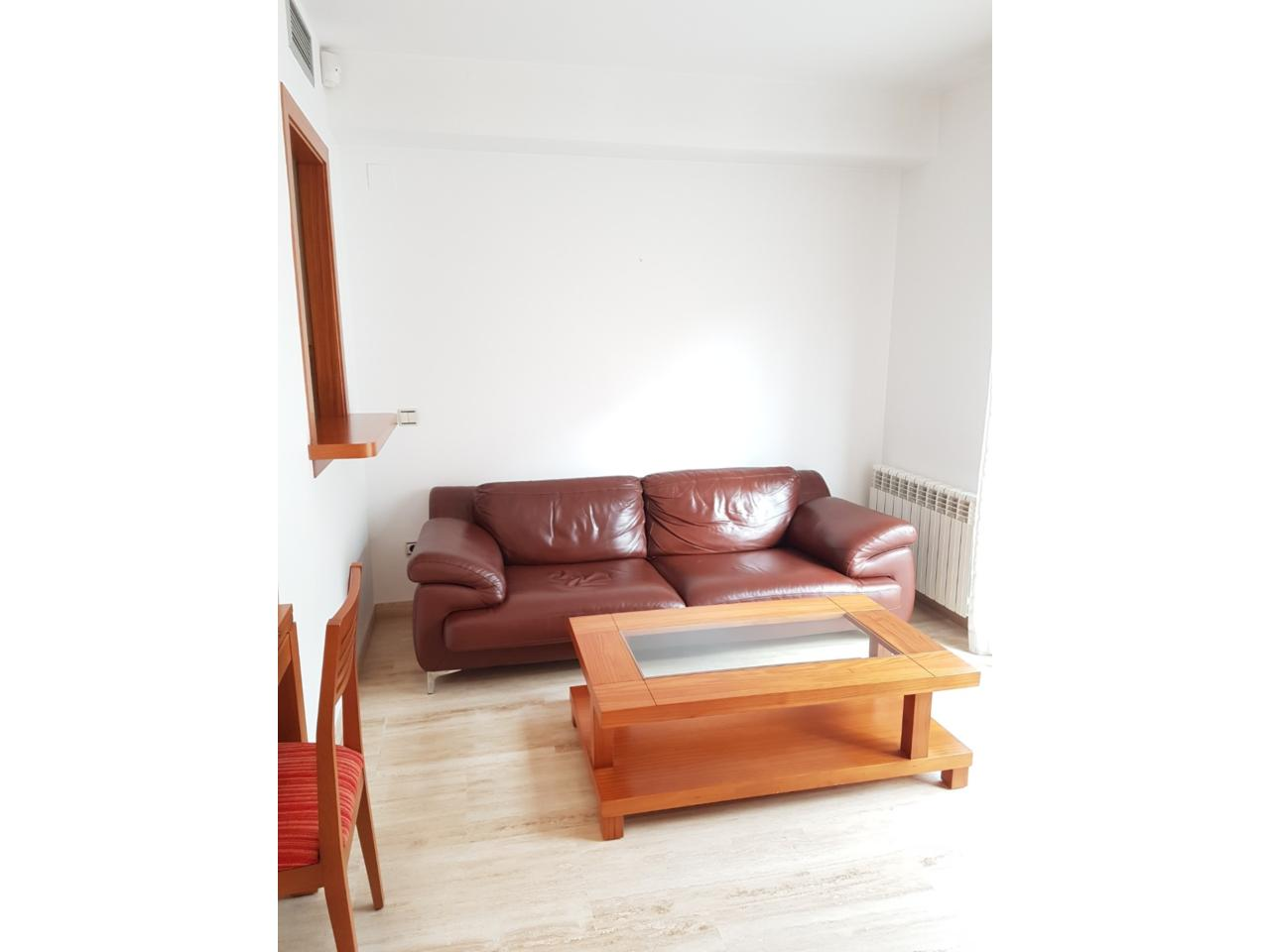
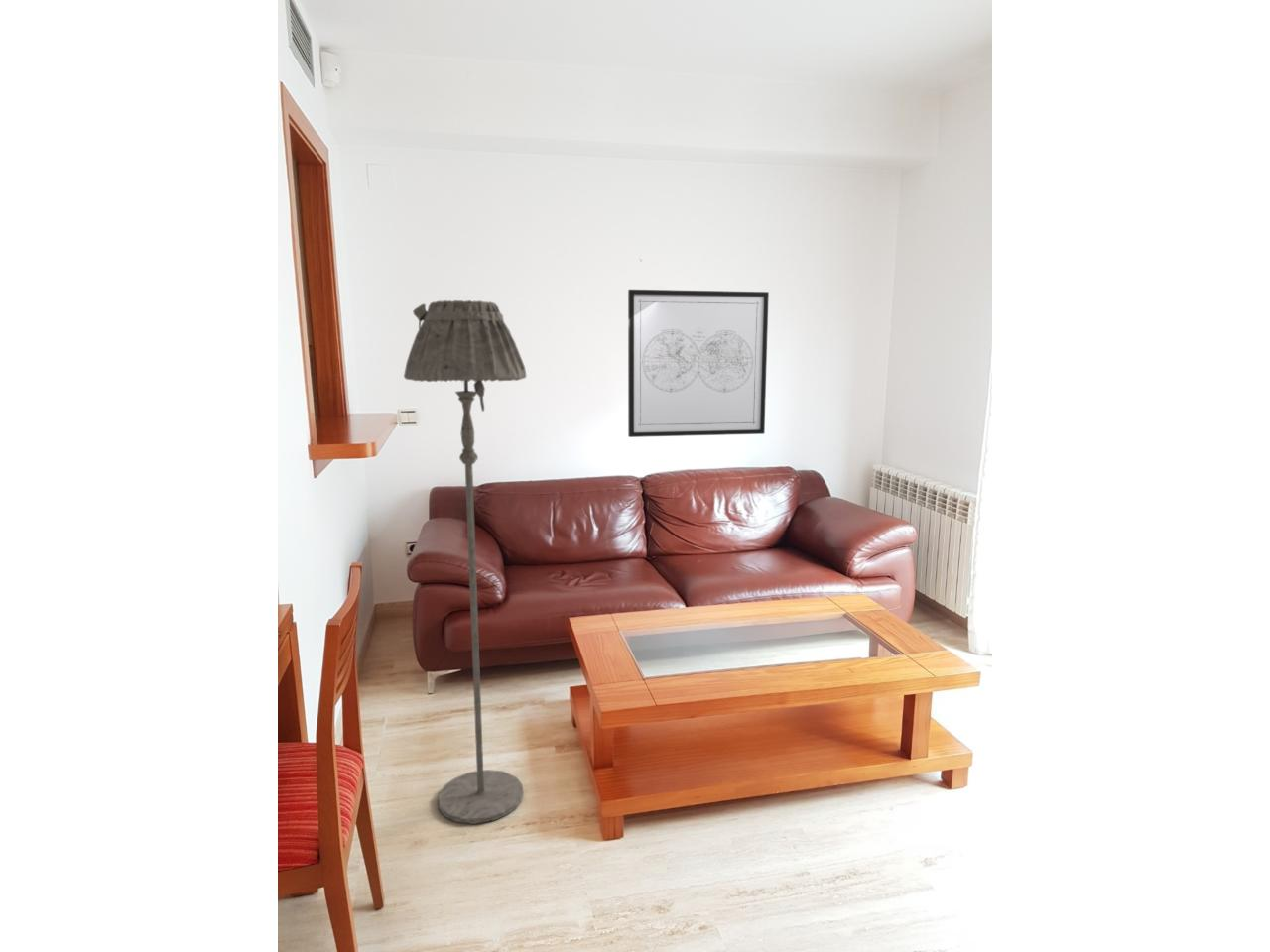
+ wall art (698, 364)
+ floor lamp (472, 563)
